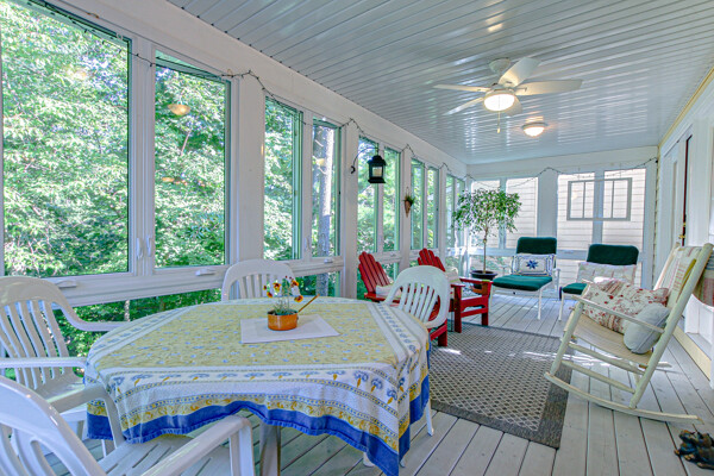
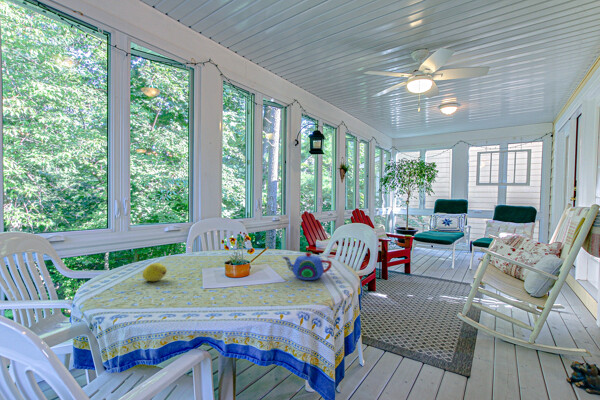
+ teapot (306, 264)
+ fruit (155, 272)
